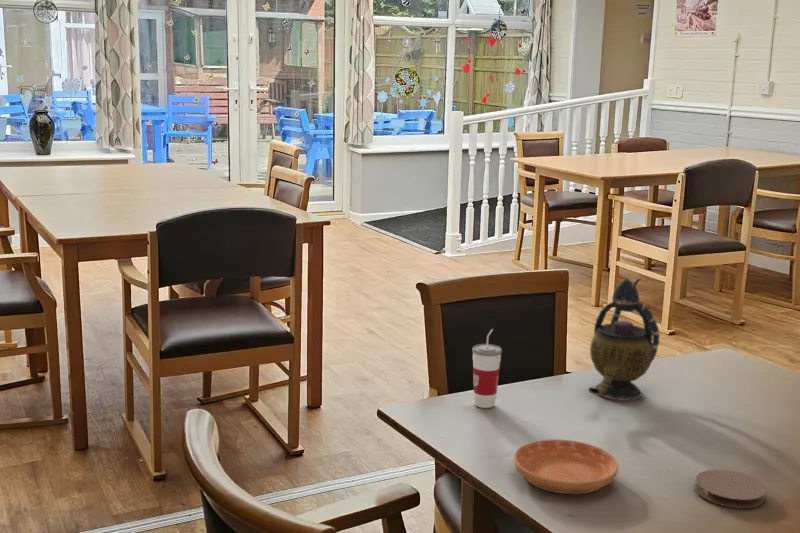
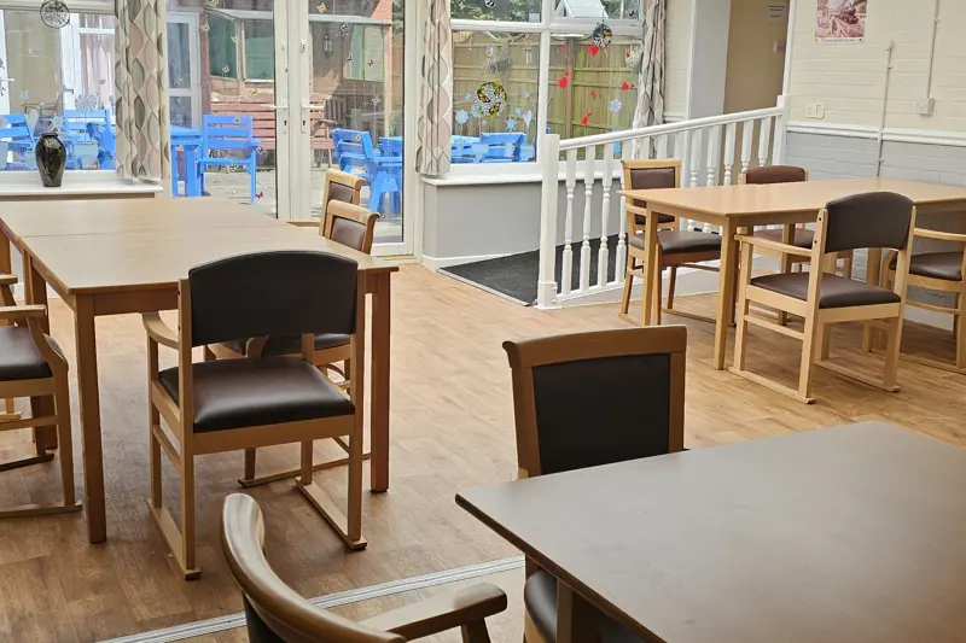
- teapot (617, 340)
- coaster (729, 488)
- cup (486, 366)
- saucer (565, 467)
